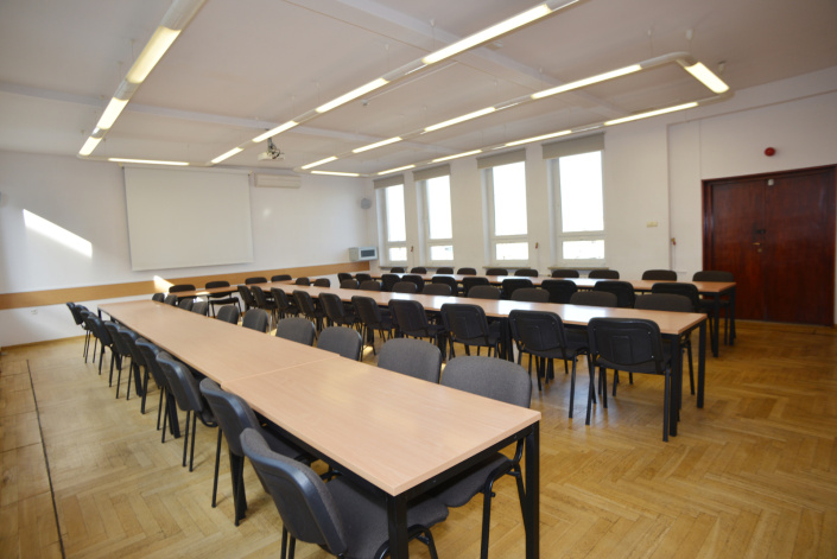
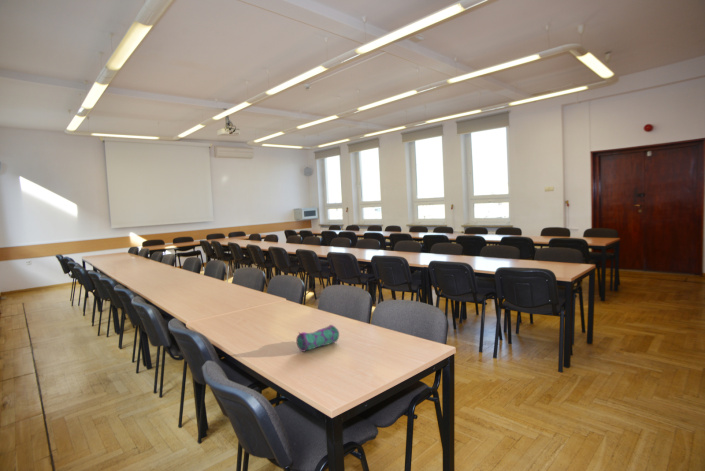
+ pencil case (317, 337)
